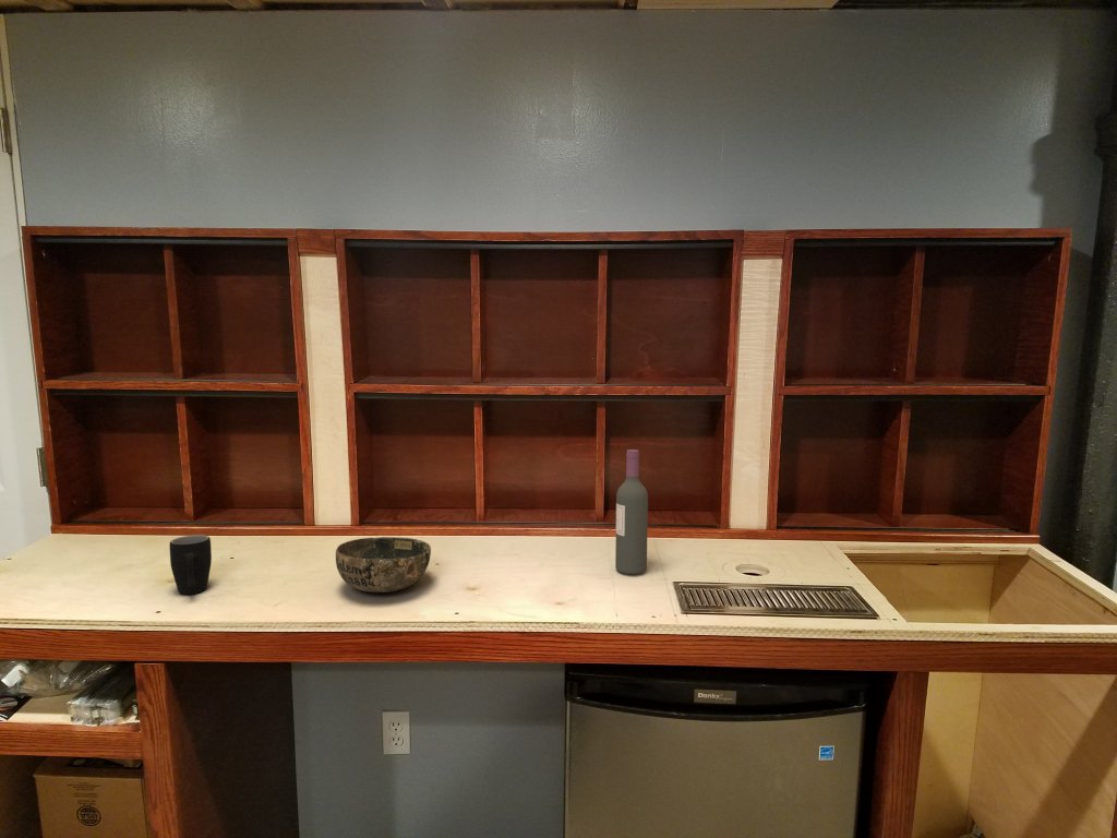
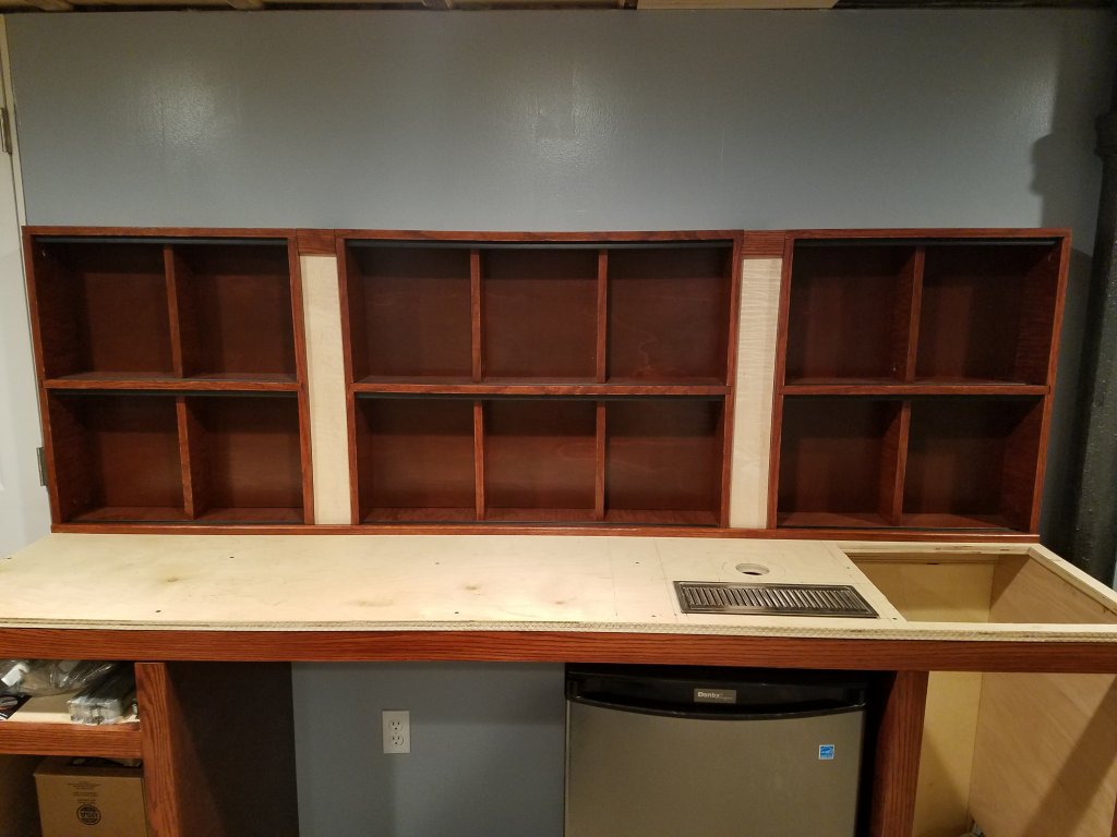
- bowl (384, 565)
- wine bottle (632, 511)
- mug (191, 567)
